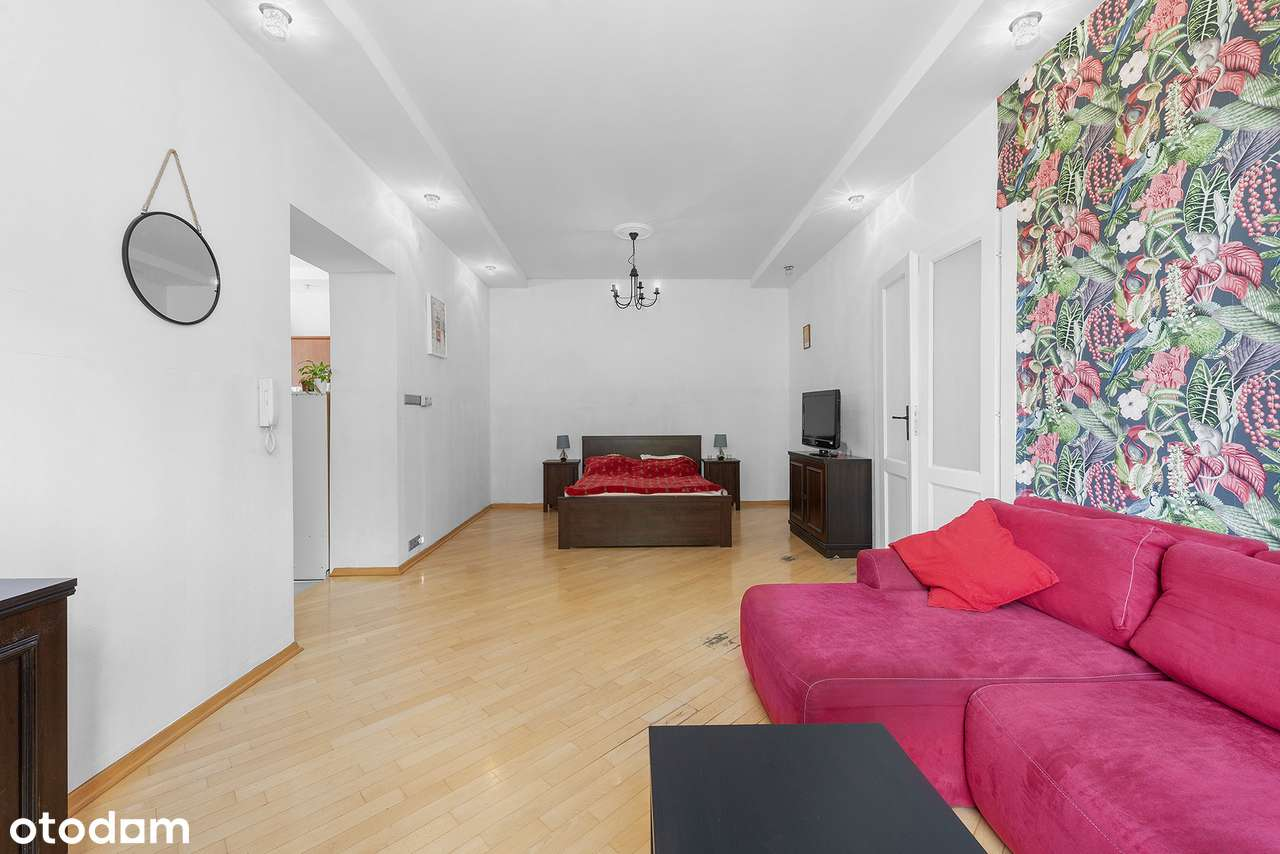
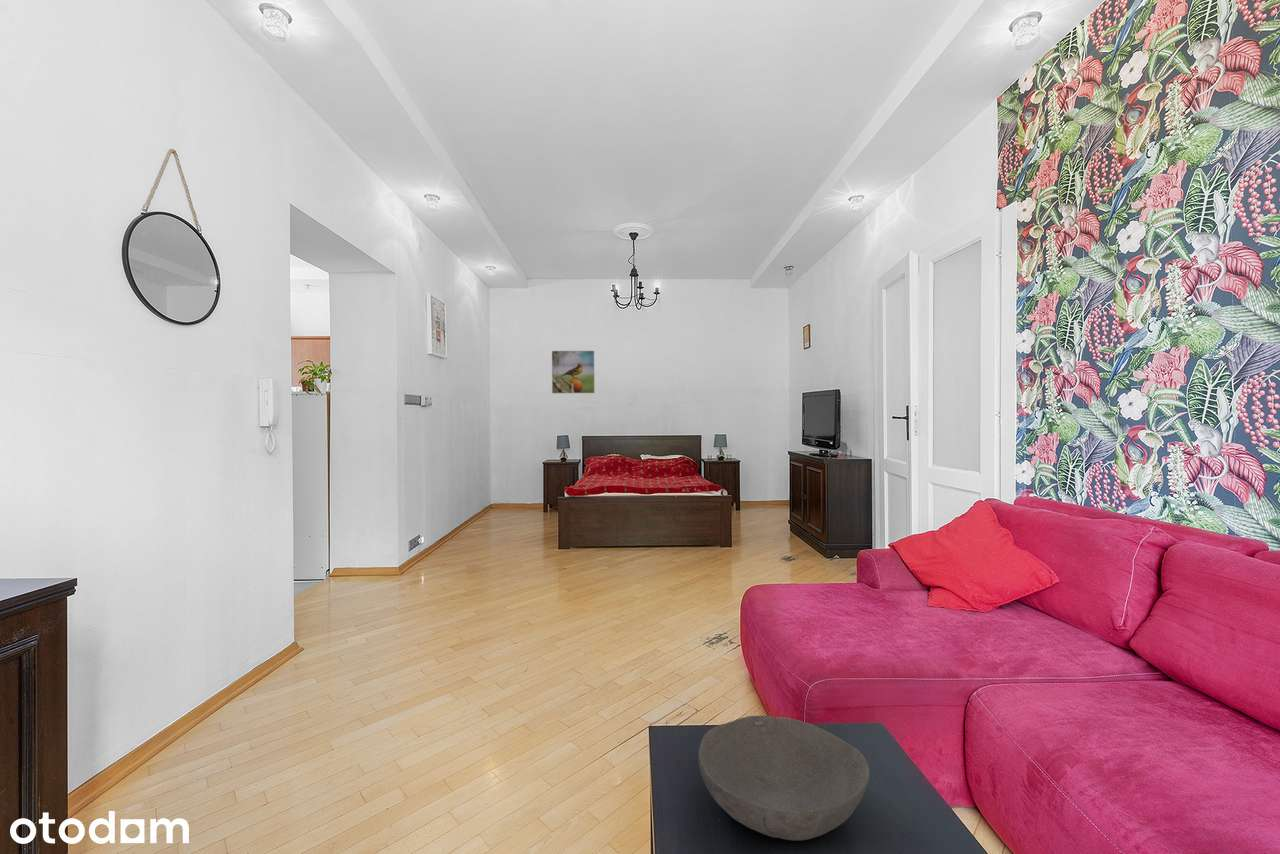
+ bowl (781, 781)
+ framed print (573, 372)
